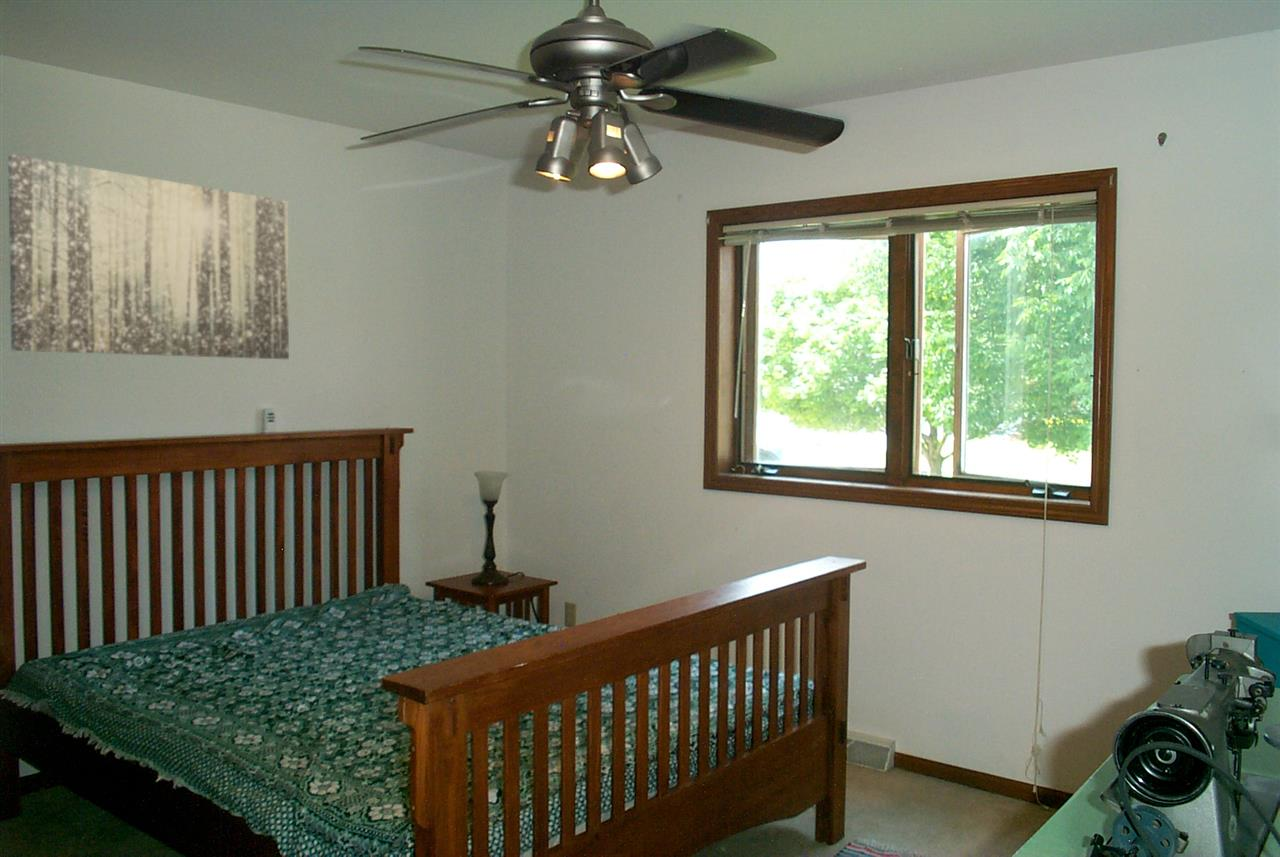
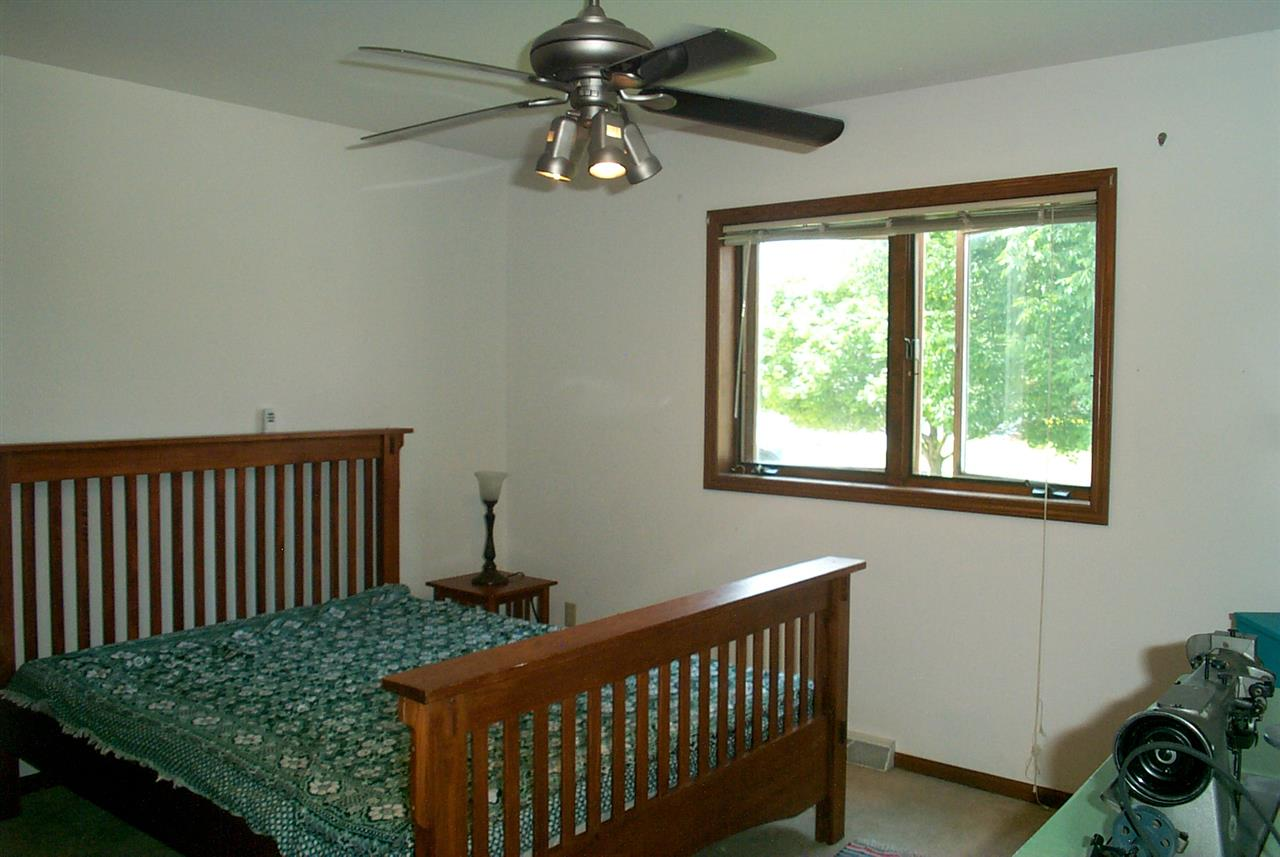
- wall art (163, 268)
